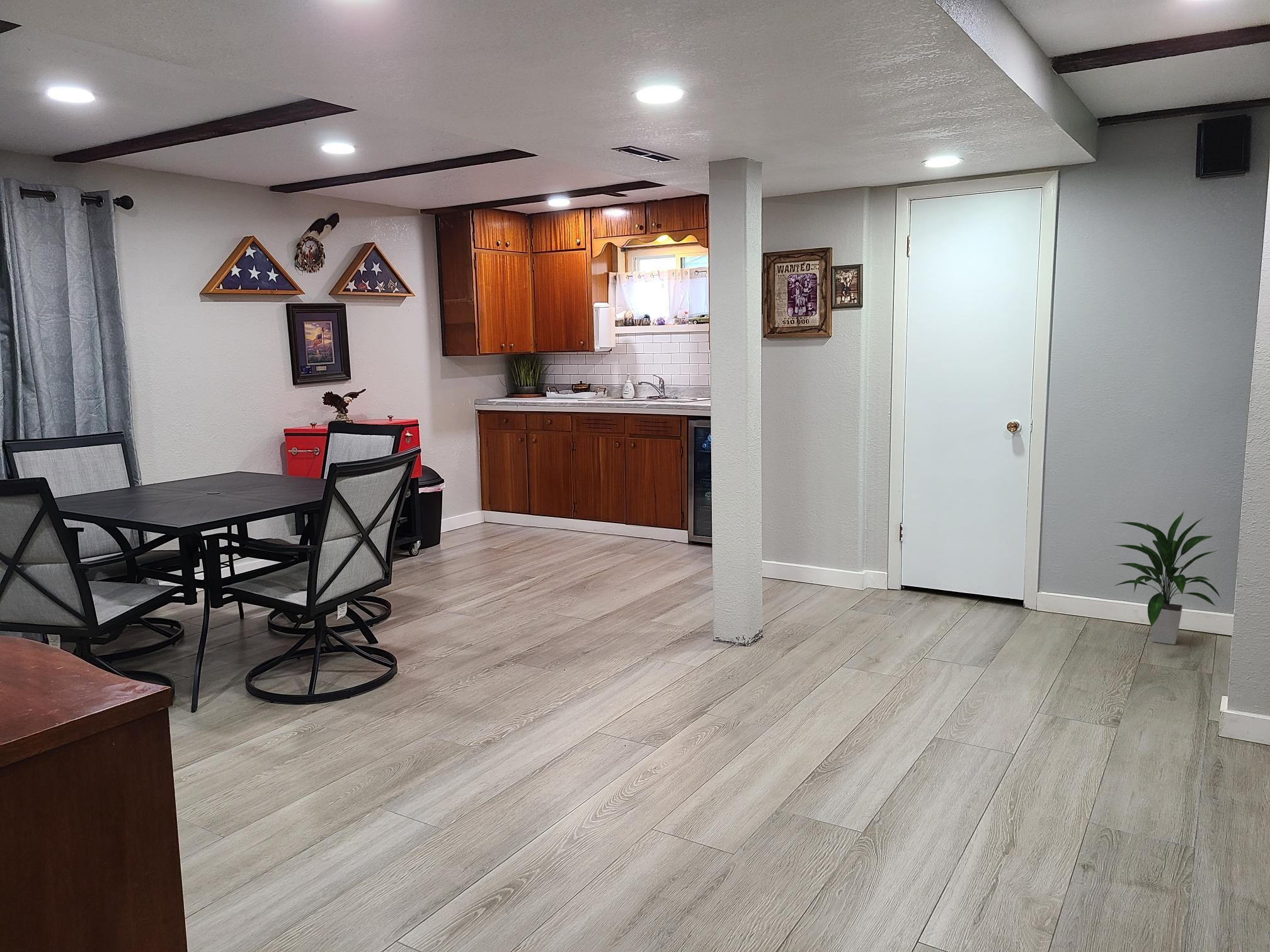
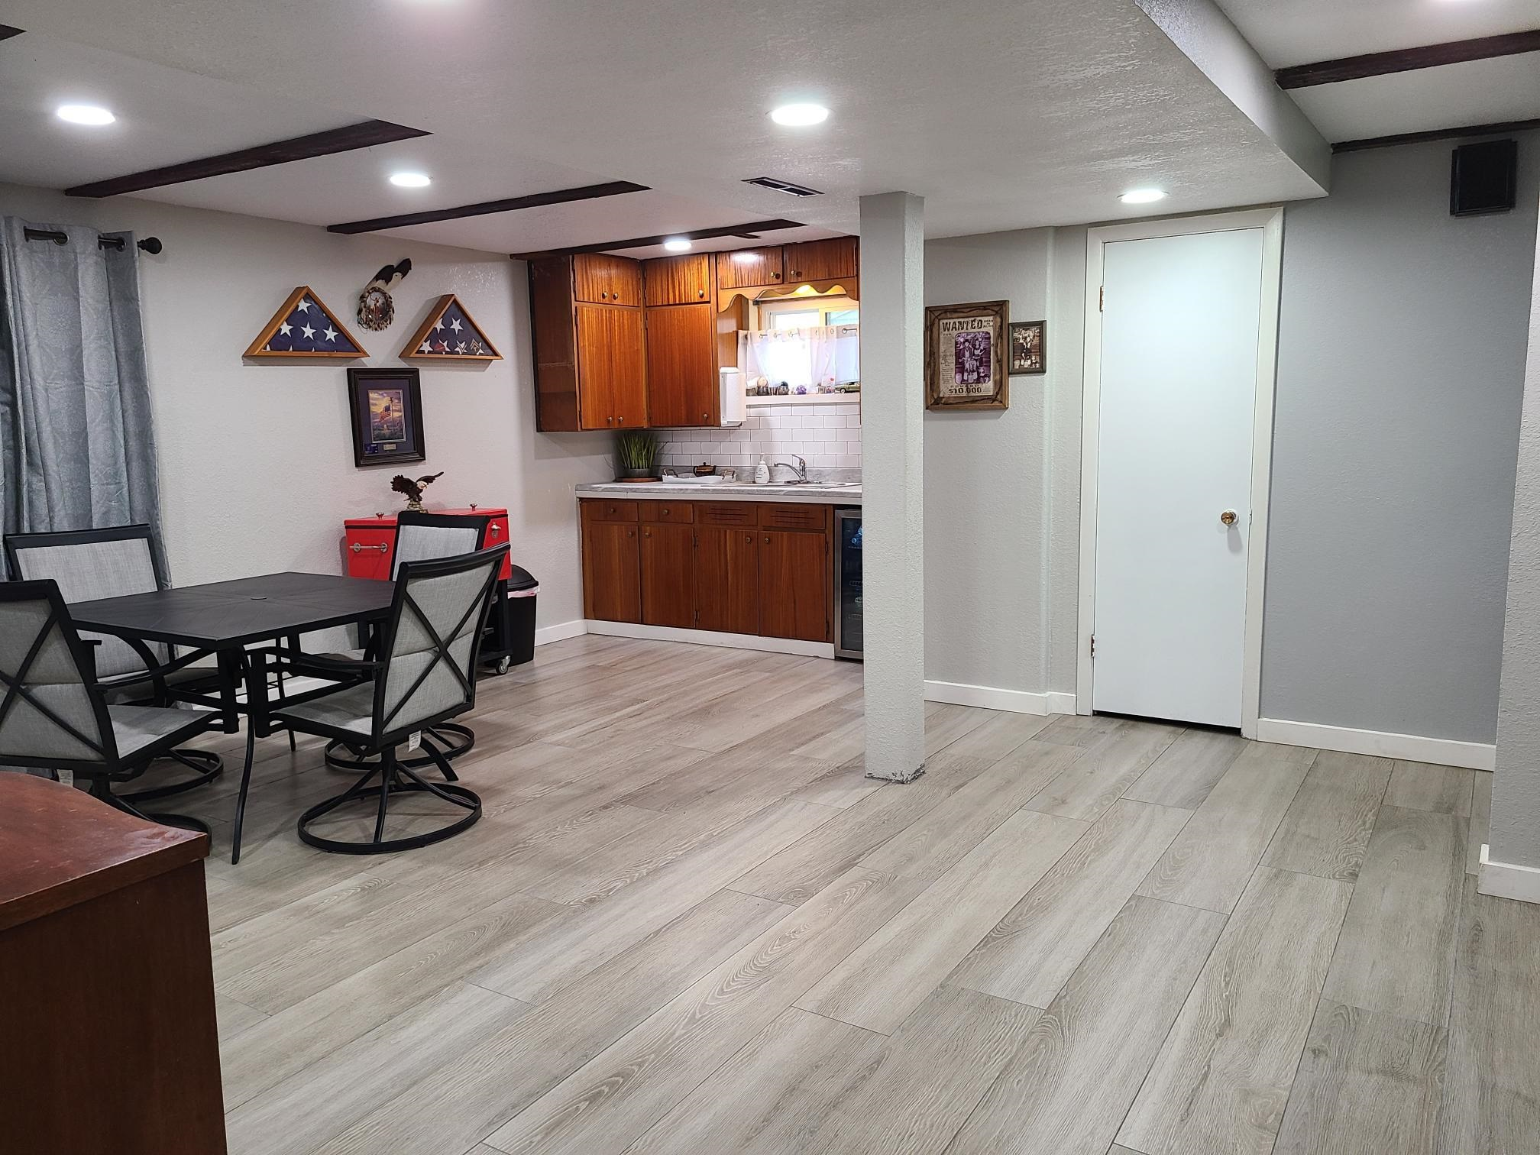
- indoor plant (1165, 577)
